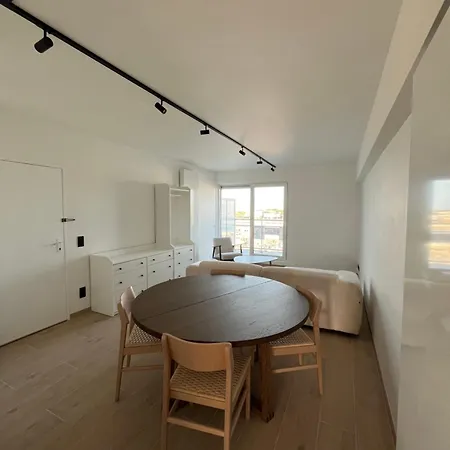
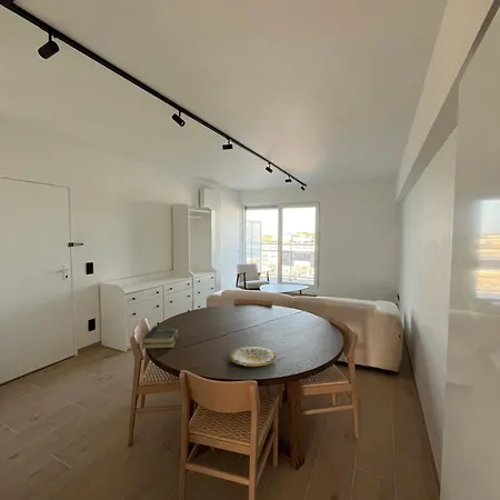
+ plate (252, 358)
+ book (161, 336)
